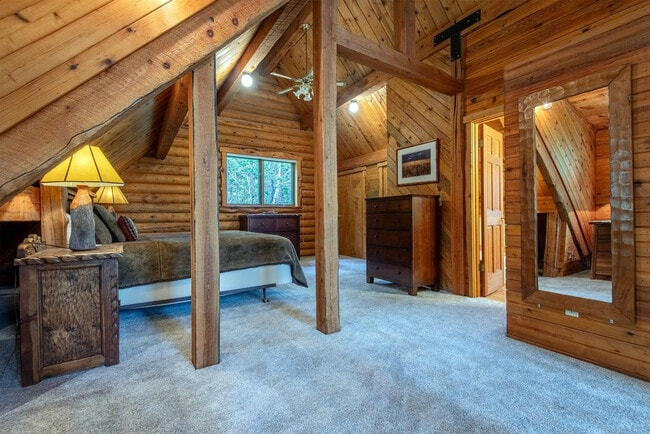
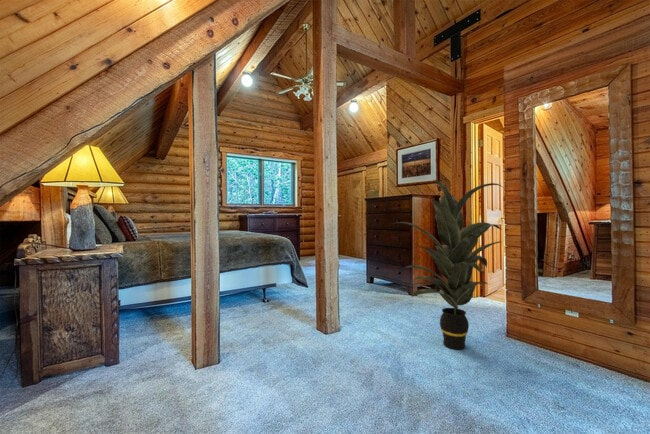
+ indoor plant (450, 260)
